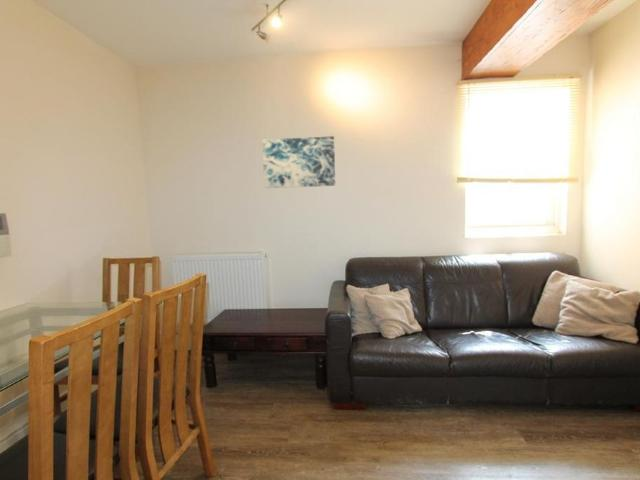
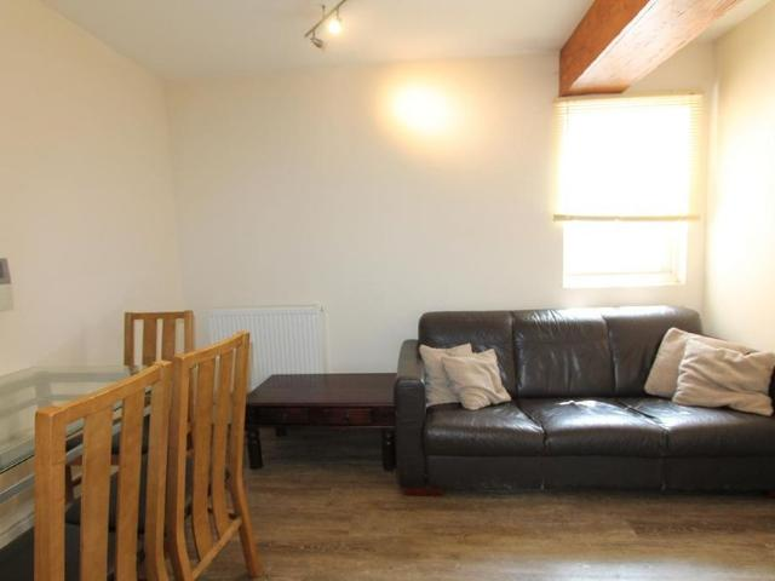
- wall art (299, 162)
